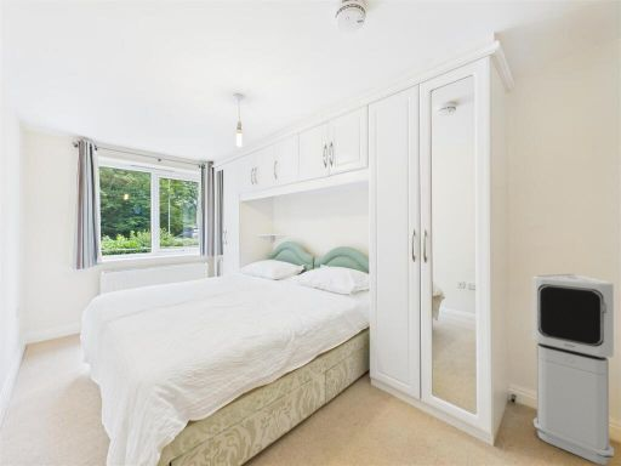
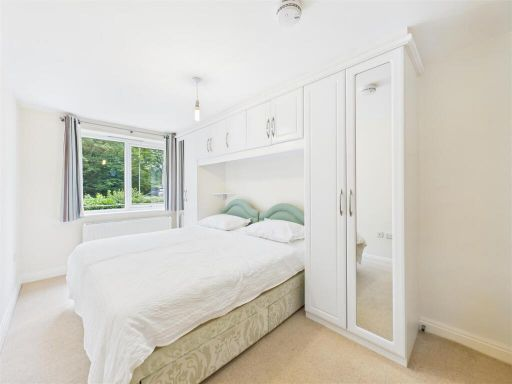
- air purifier (570, 357)
